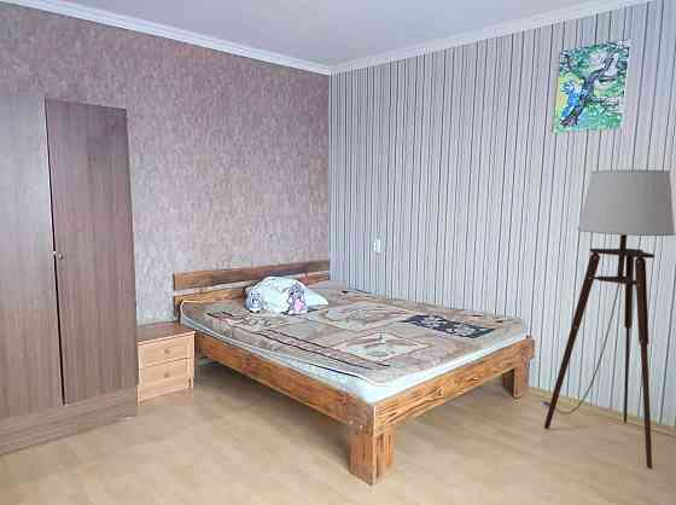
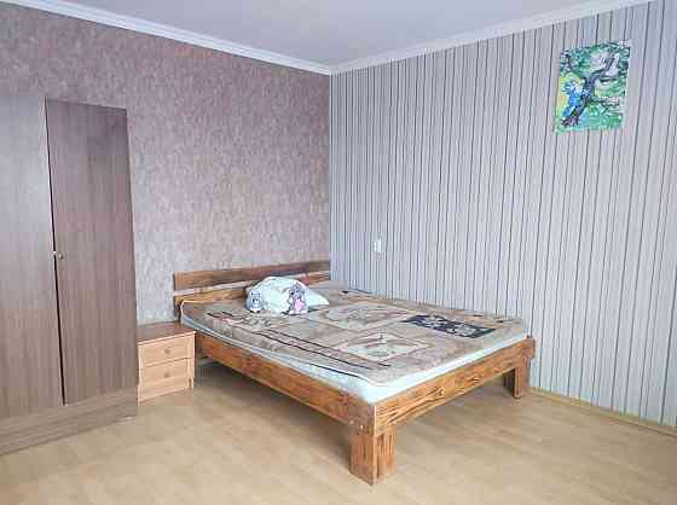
- floor lamp (612, 309)
